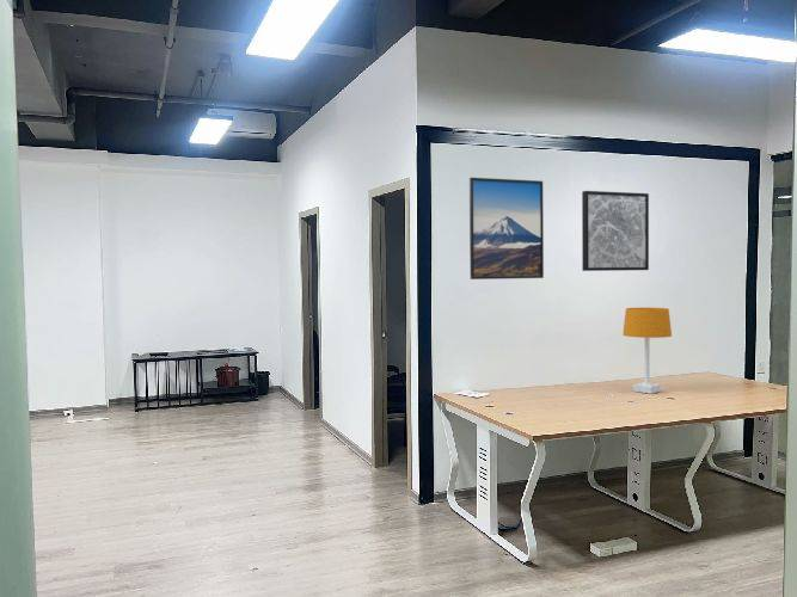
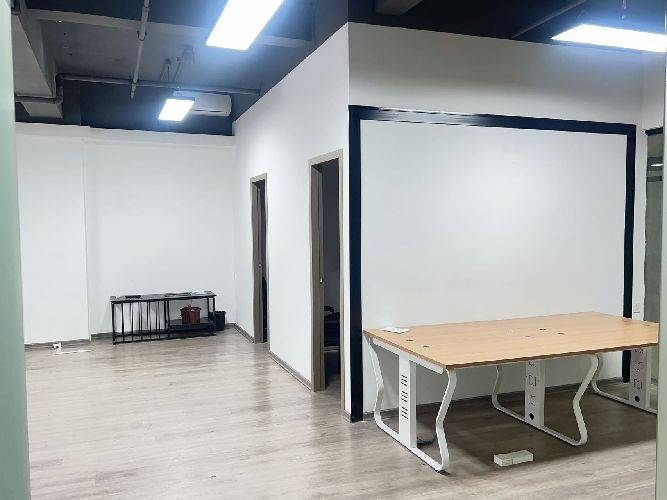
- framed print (507, 228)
- wall art (615, 230)
- desk lamp (646, 350)
